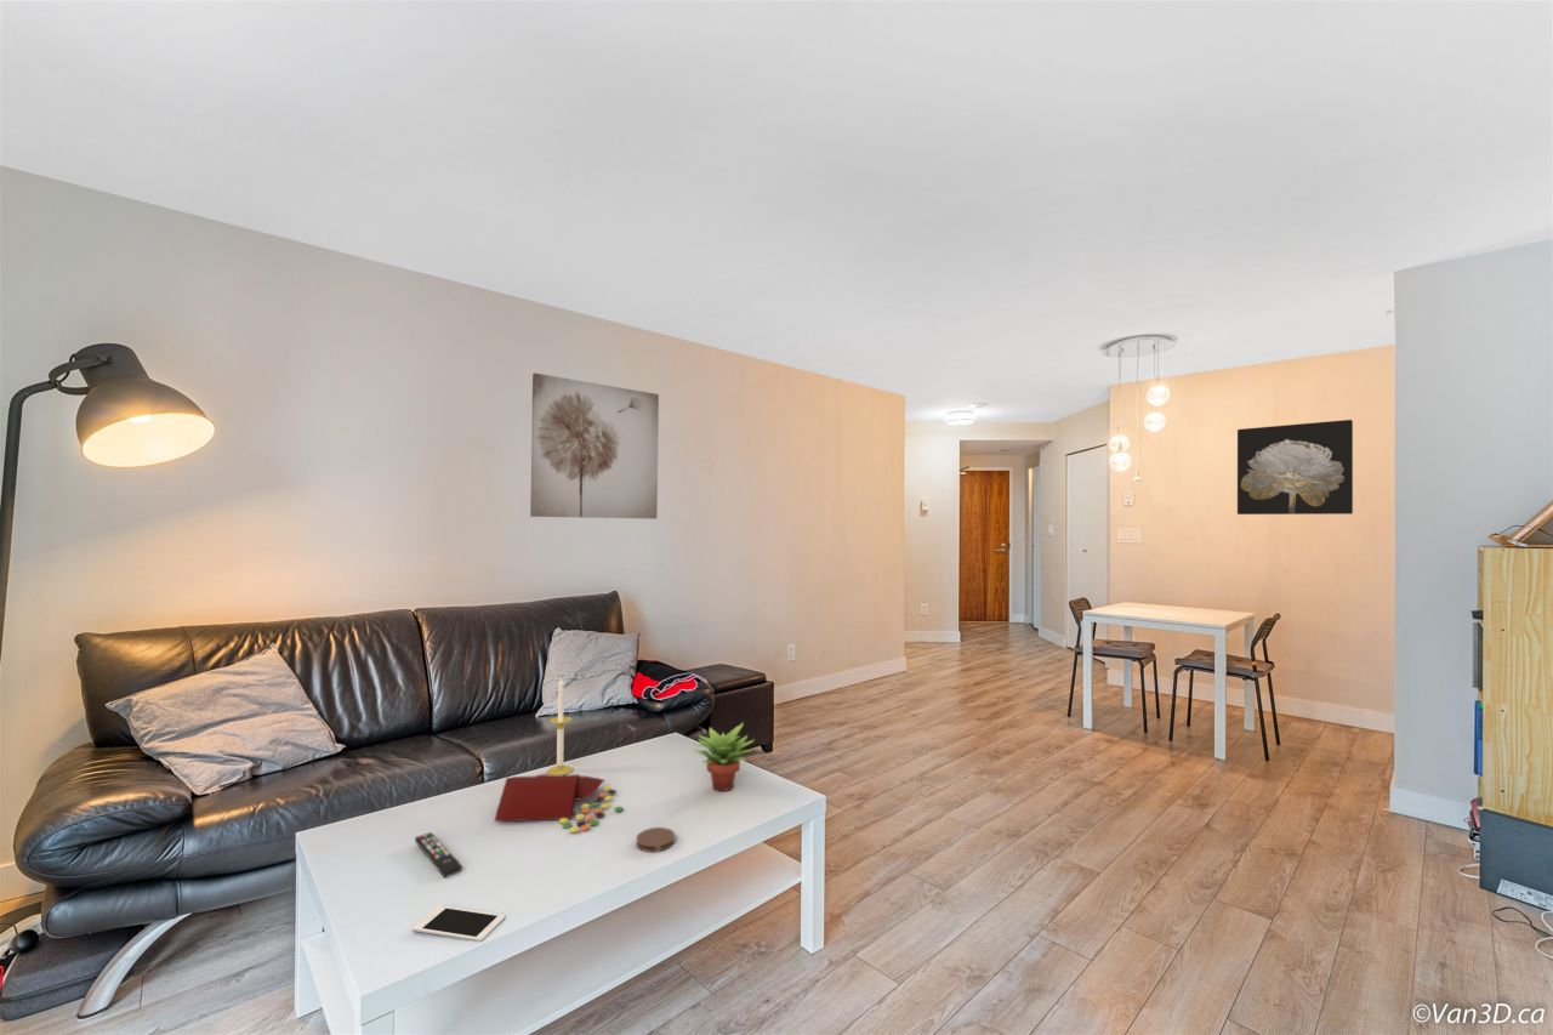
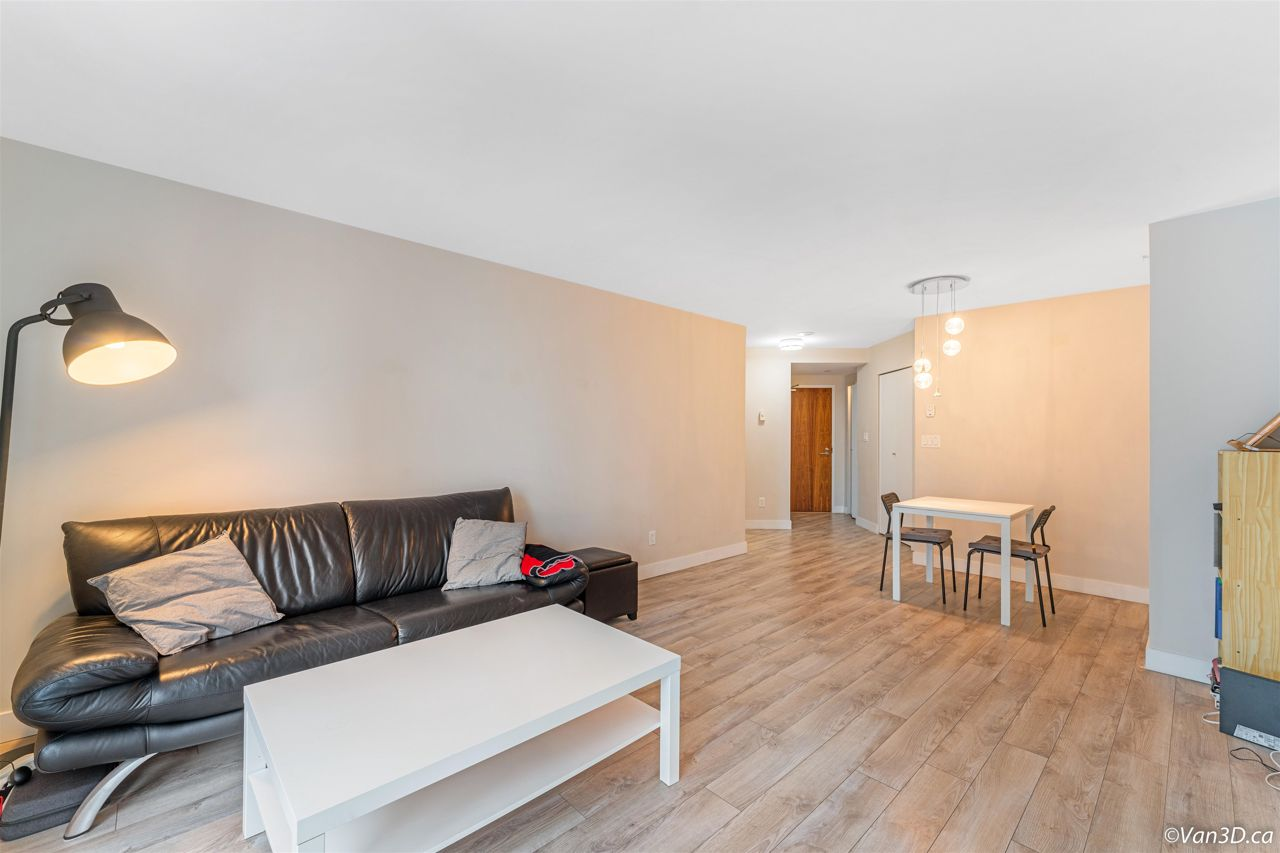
- coaster (655, 838)
- candy bag (564, 792)
- cell phone (459, 922)
- remote control (437, 853)
- succulent plant (723, 757)
- wall art (1292, 470)
- candle (561, 723)
- wall art (598, 450)
